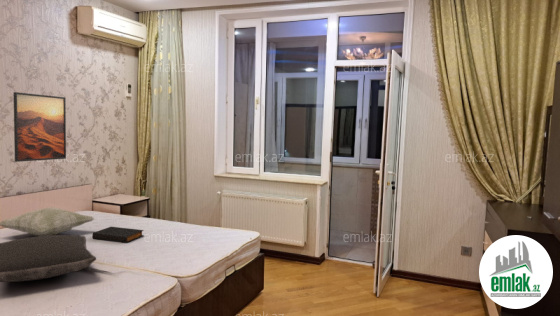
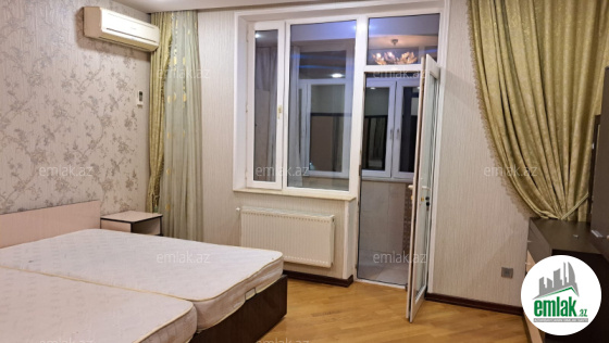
- pillow (40, 256)
- book (118, 234)
- decorative pillow (48, 221)
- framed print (41, 127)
